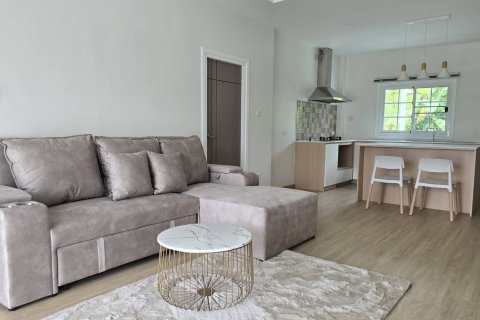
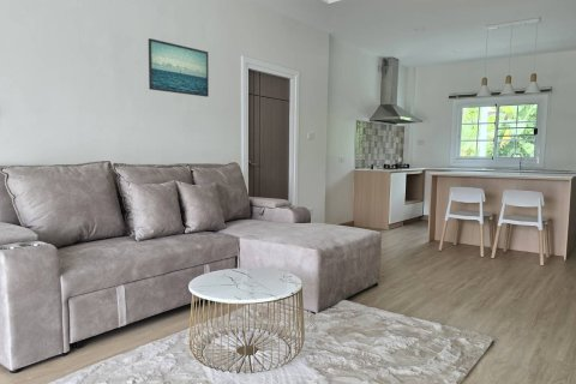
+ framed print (180, 68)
